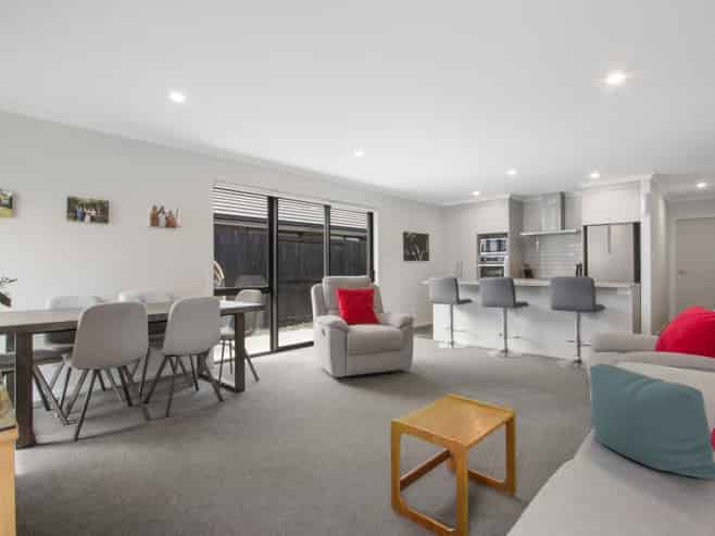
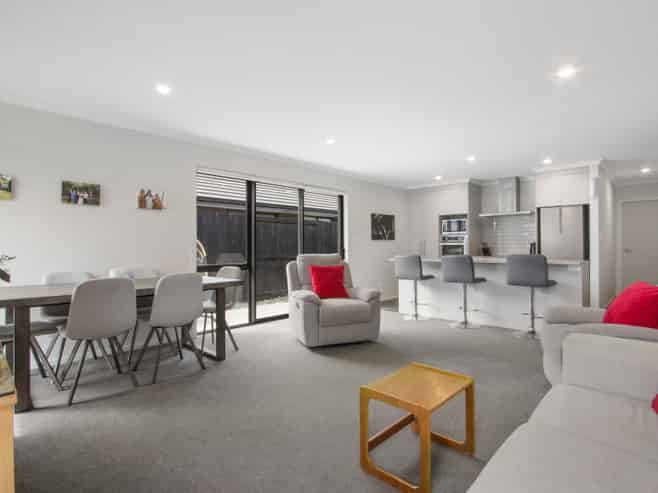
- cushion (649, 412)
